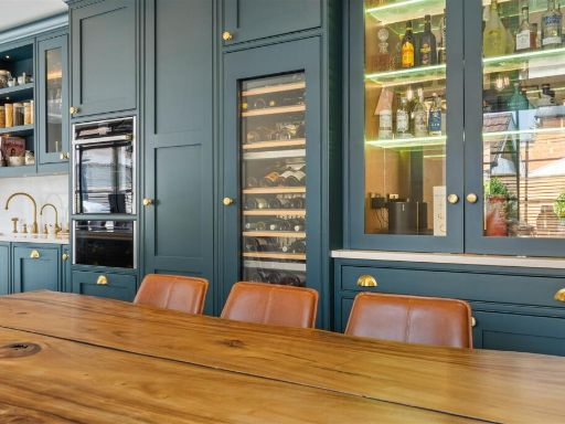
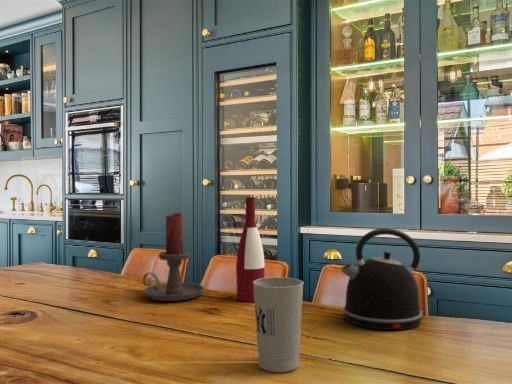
+ kettle (382, 273)
+ cup (278, 323)
+ candle holder (168, 253)
+ alcohol (250, 247)
